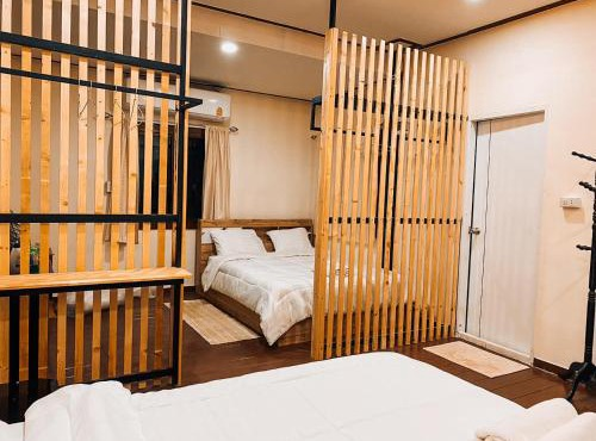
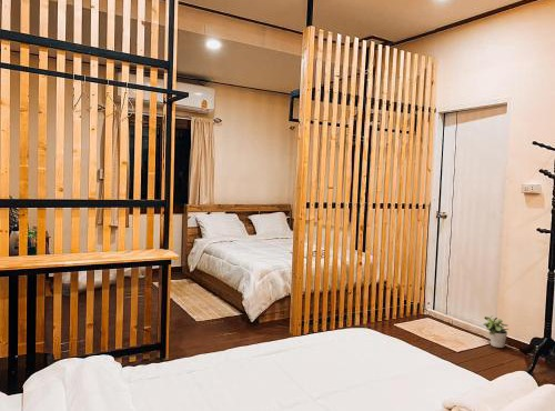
+ potted plant (493, 330)
